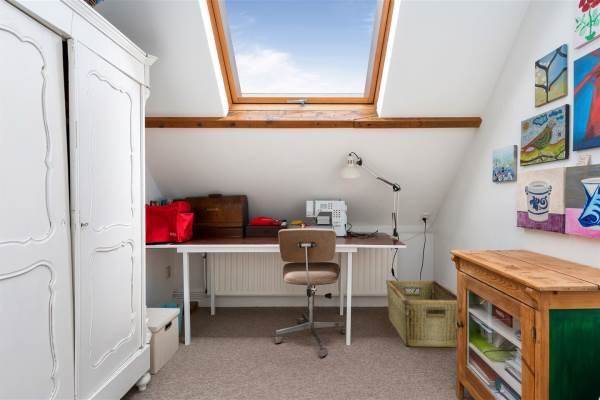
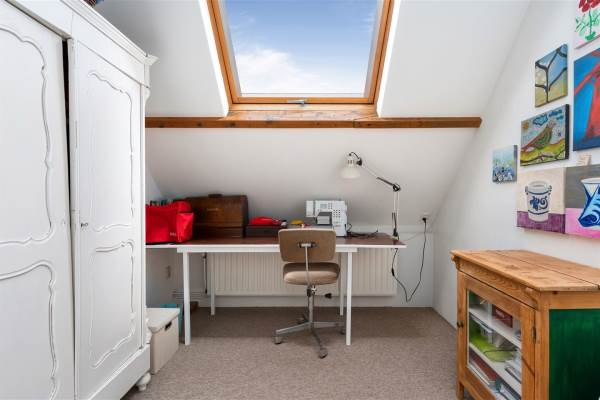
- hamper (422, 310)
